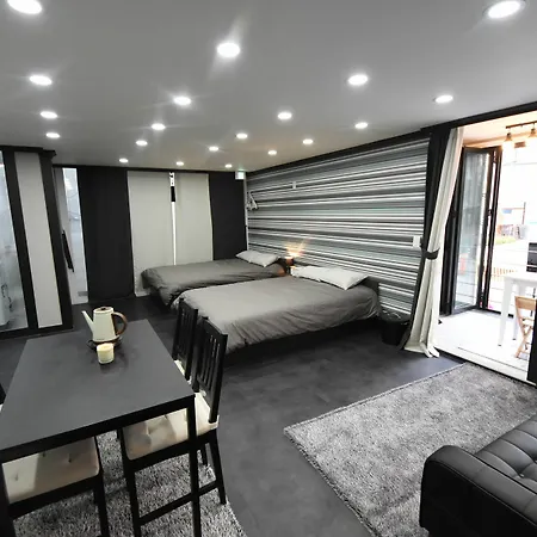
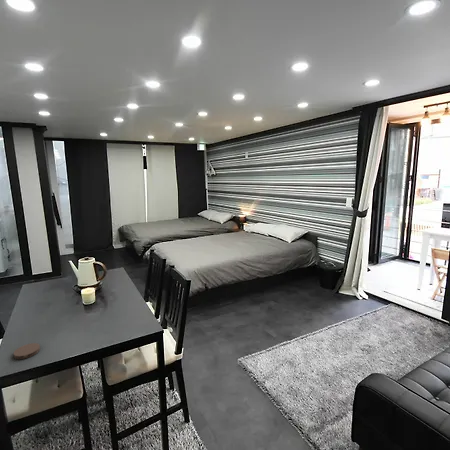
+ coaster (27, 350)
